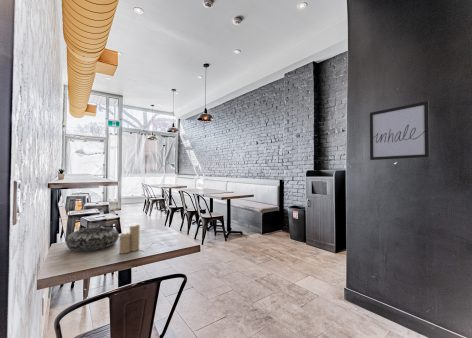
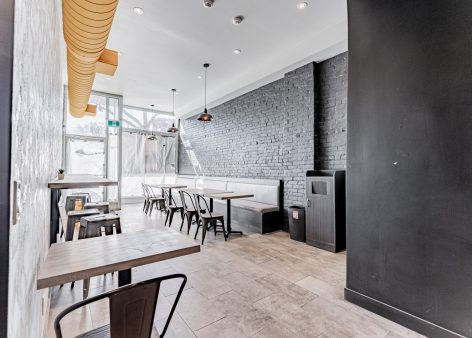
- decorative bowl (93, 238)
- wall art (396, 133)
- candle (129, 236)
